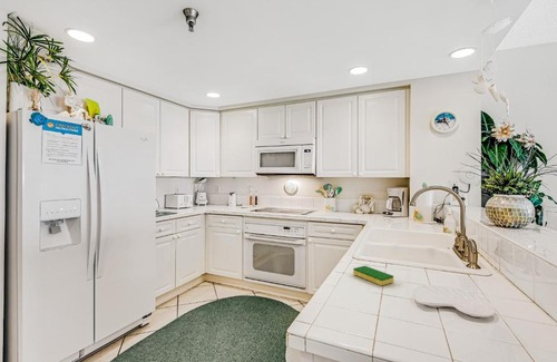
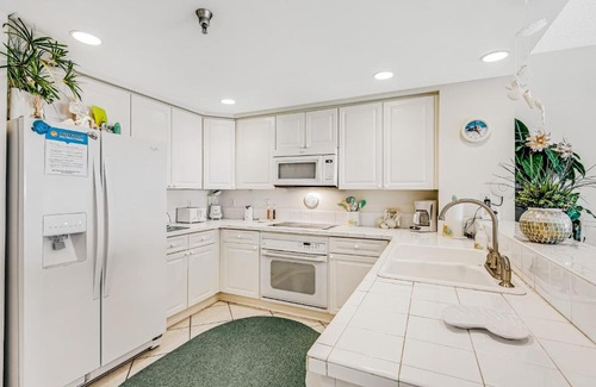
- dish sponge (372, 274)
